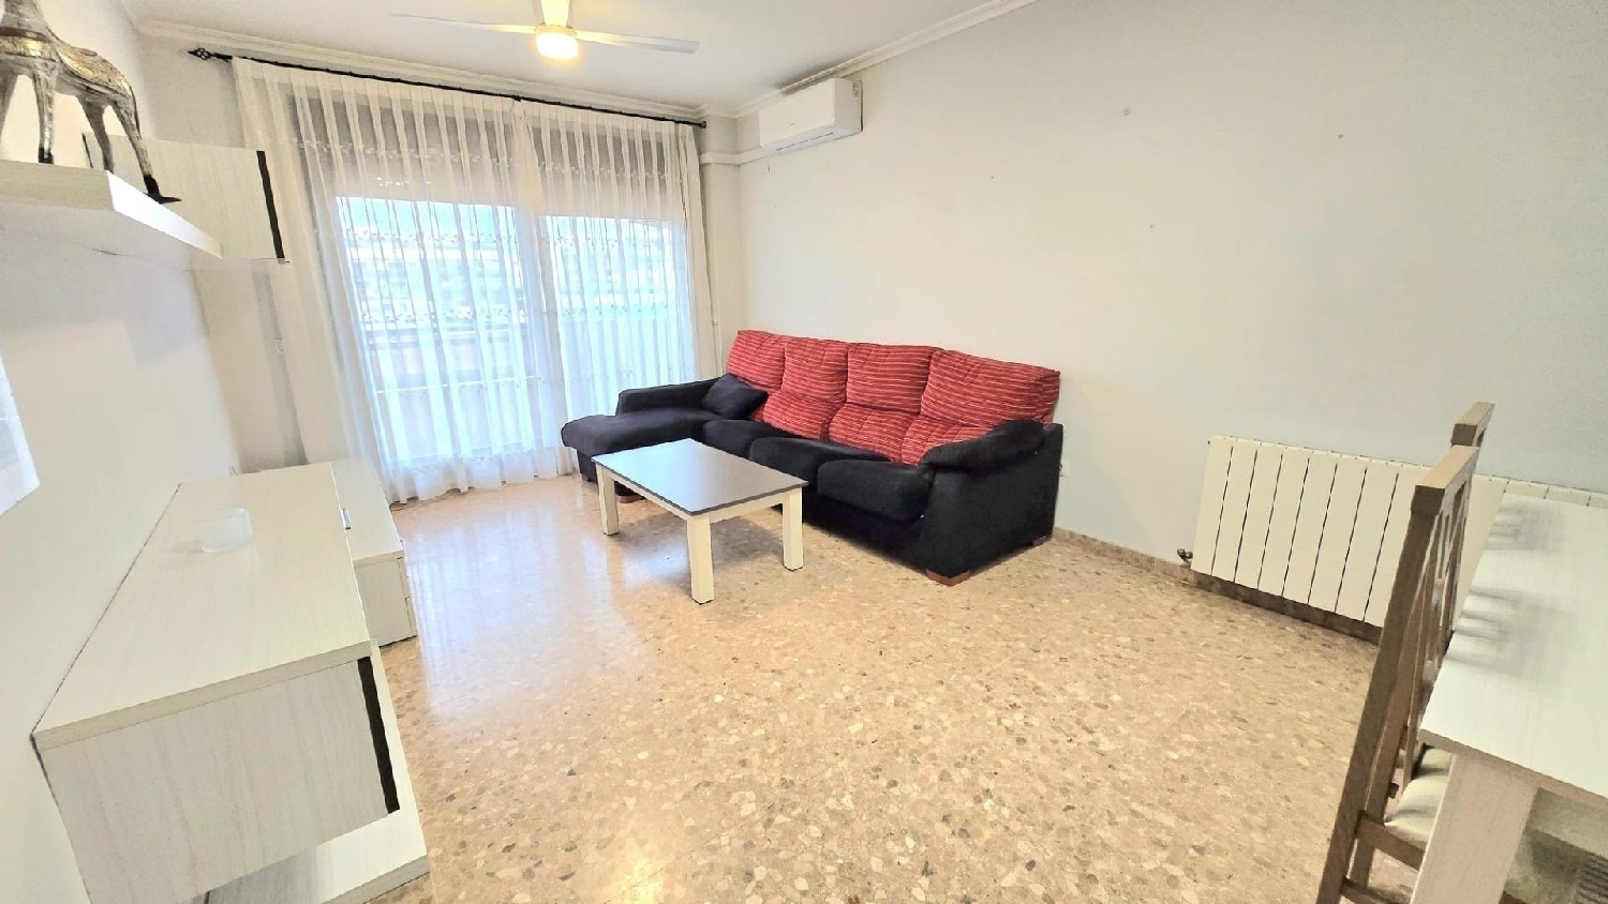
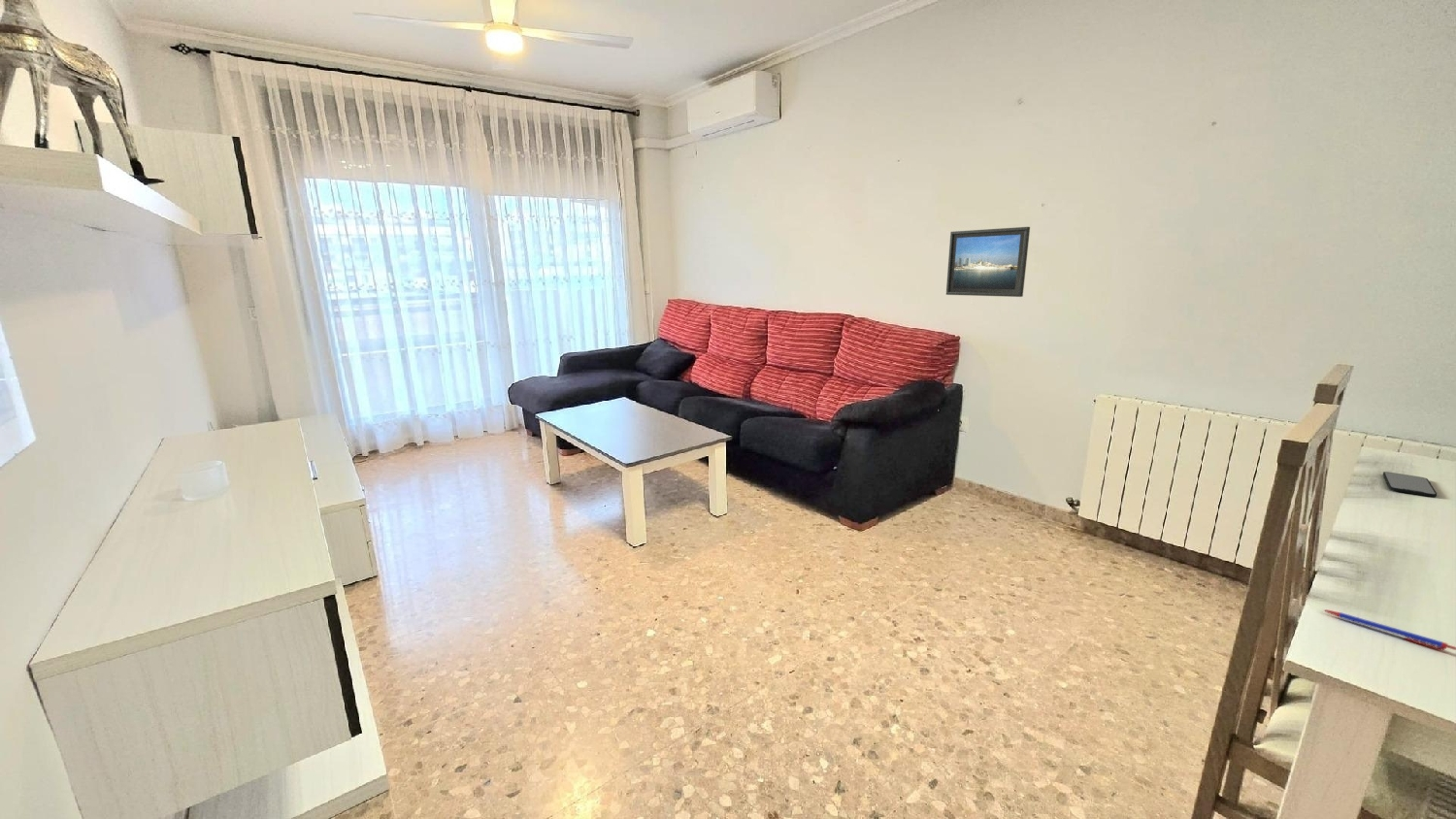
+ smartphone (1408, 483)
+ pen (1384, 627)
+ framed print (985, 263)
